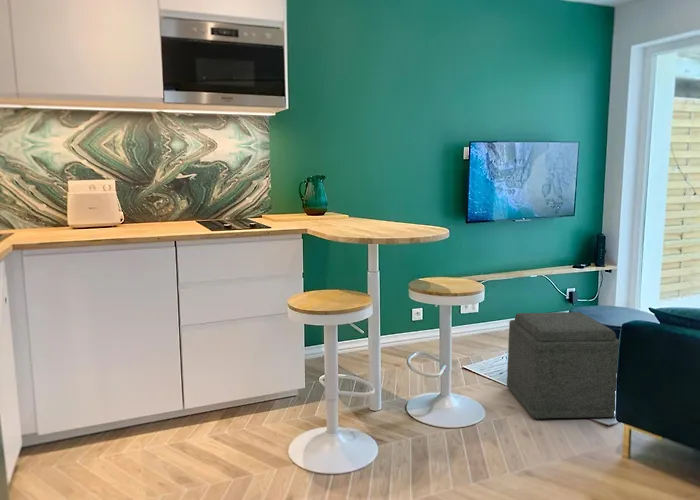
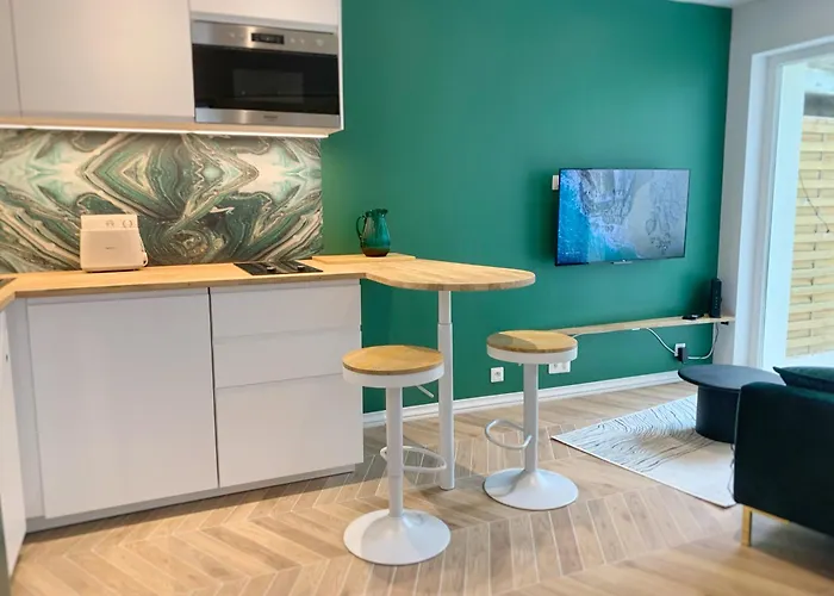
- ottoman (560, 361)
